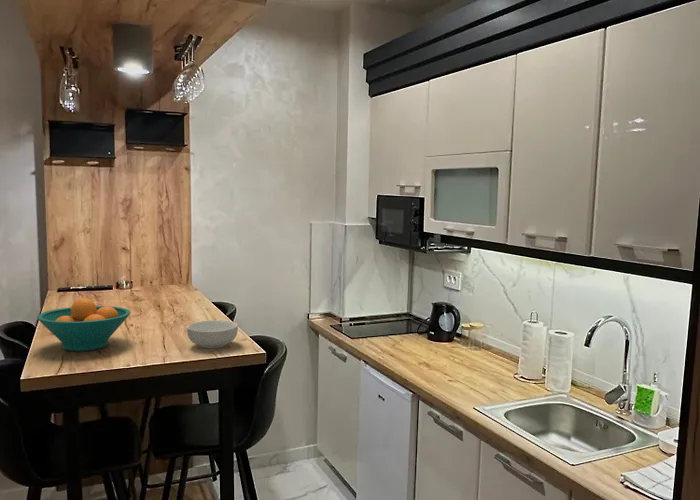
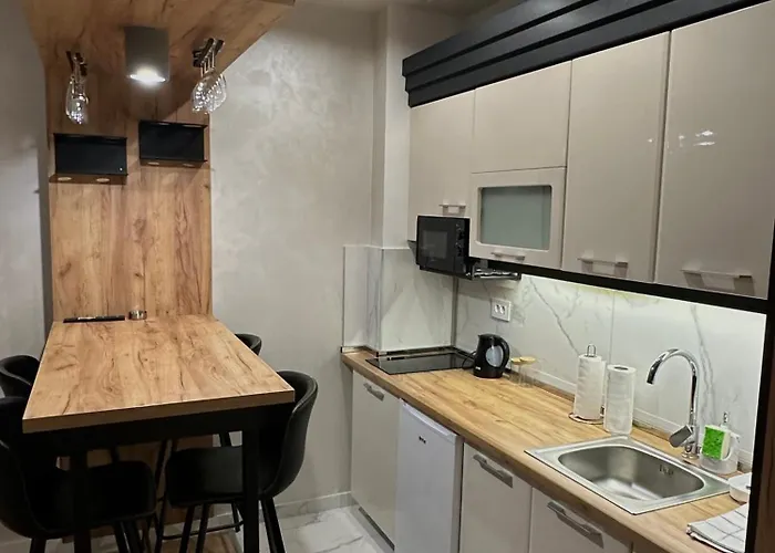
- fruit bowl (85, 322)
- cereal bowl (212, 335)
